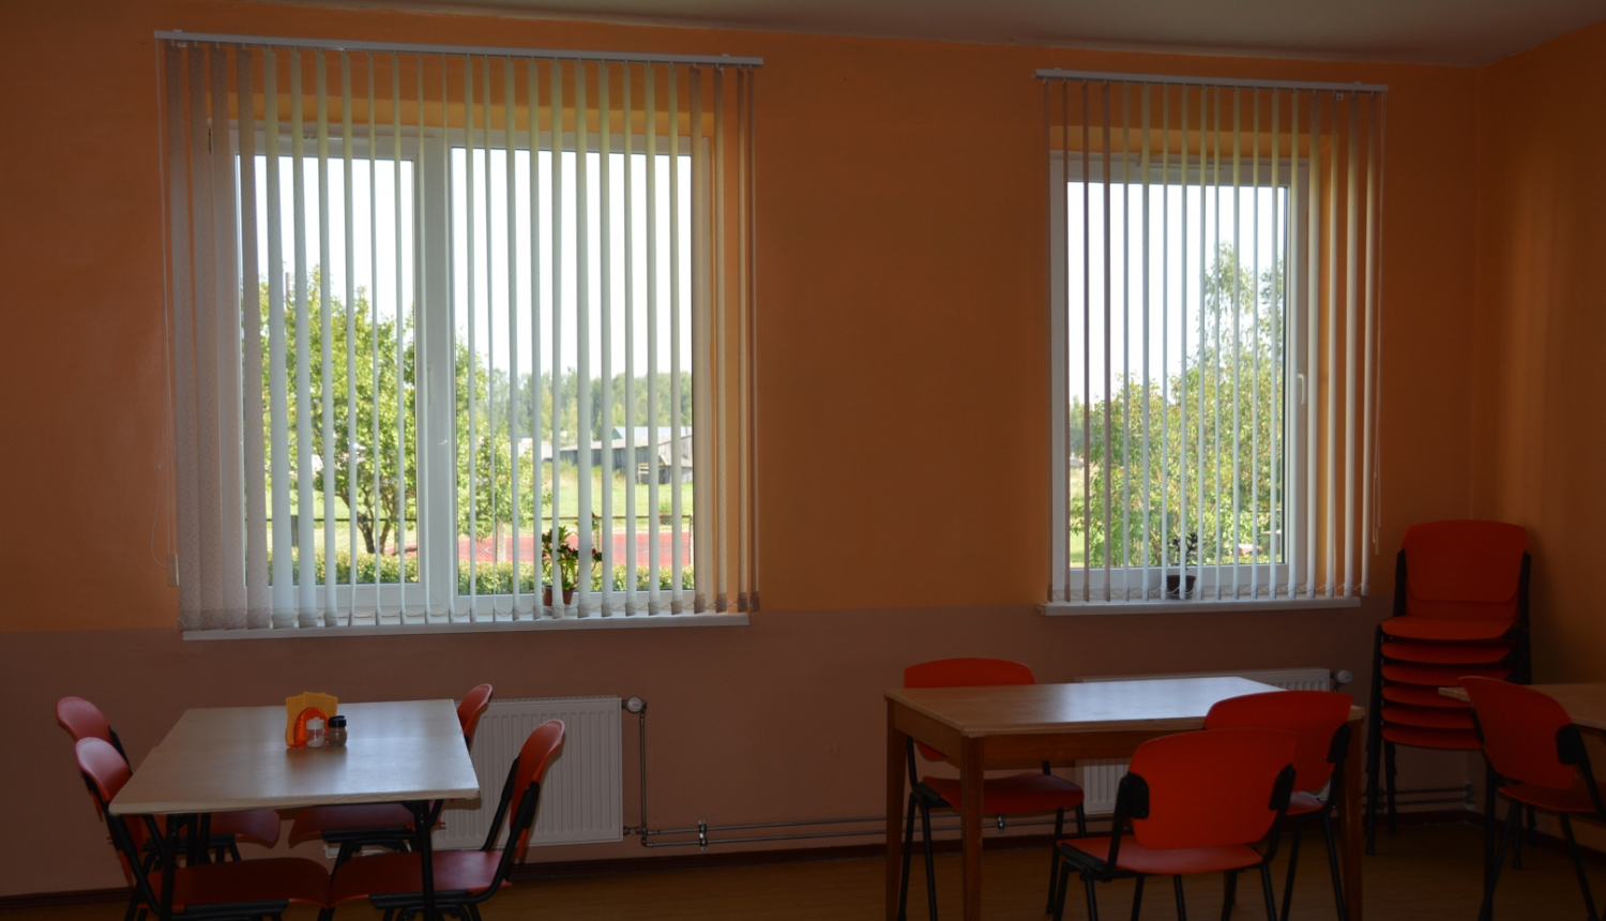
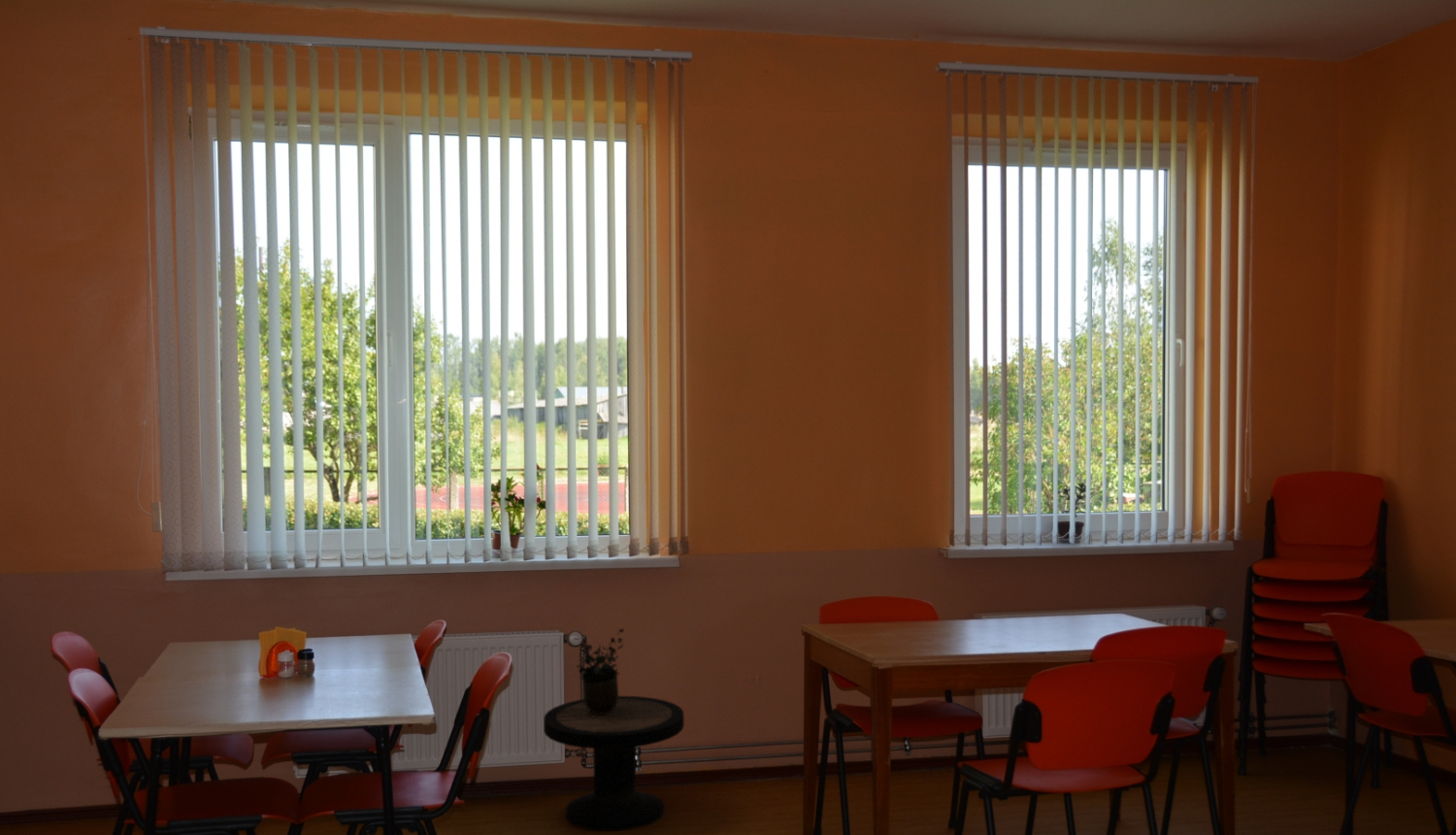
+ potted plant (601, 669)
+ side table (614, 763)
